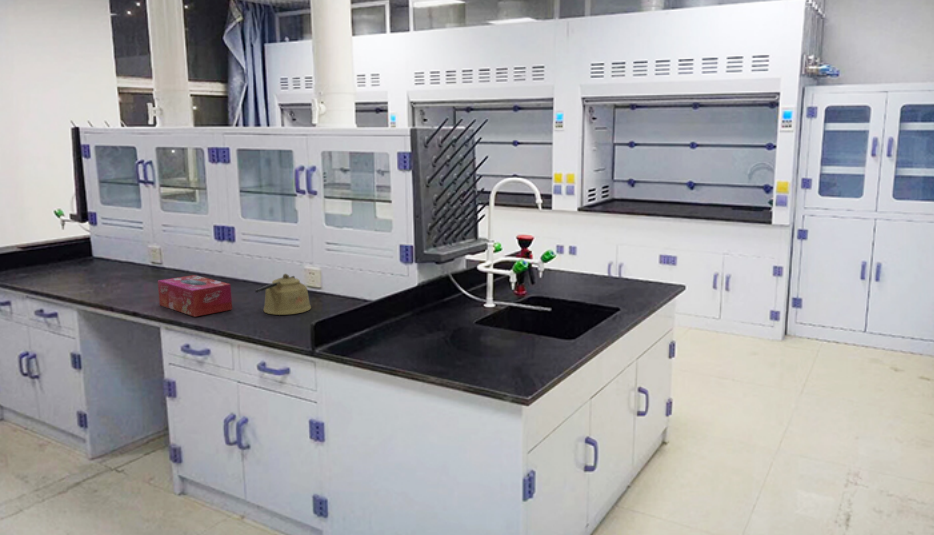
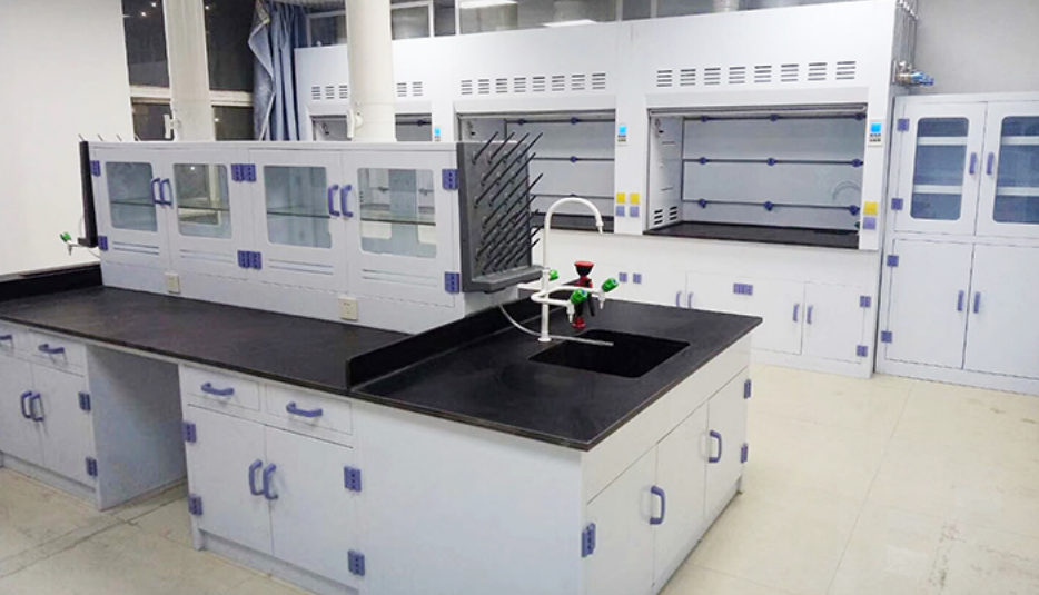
- tissue box (194, 294)
- kettle (283, 292)
